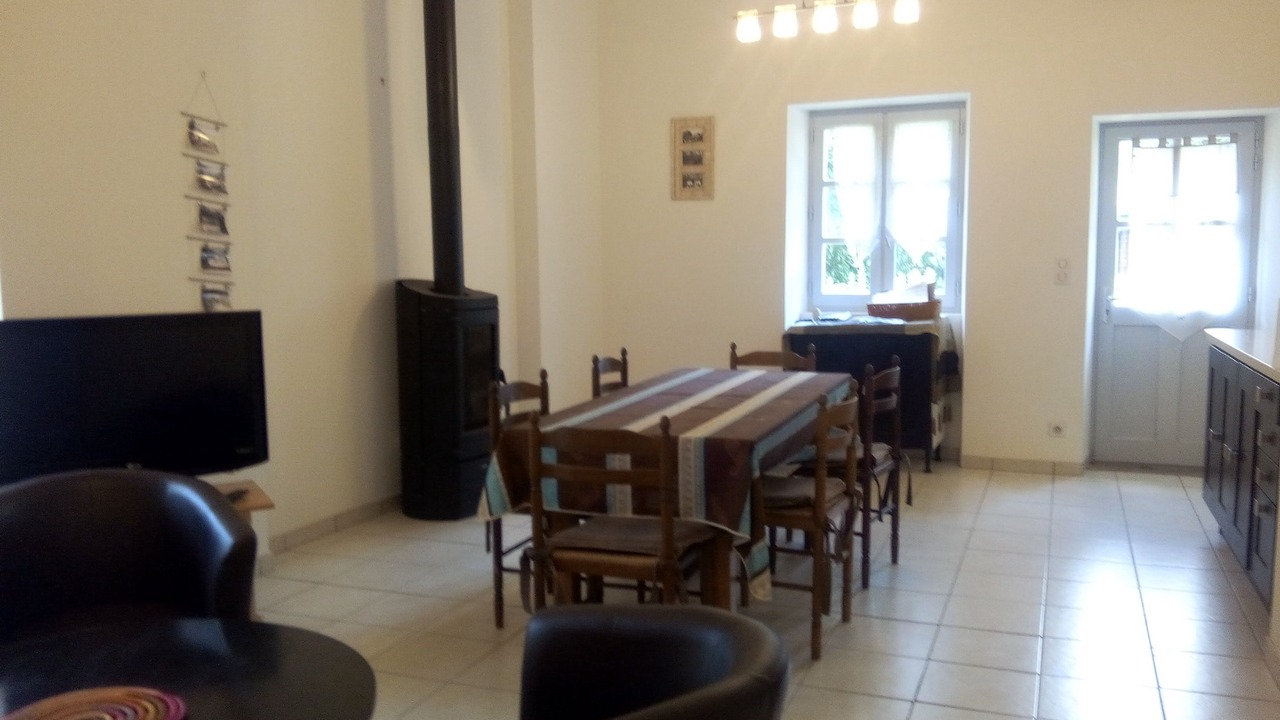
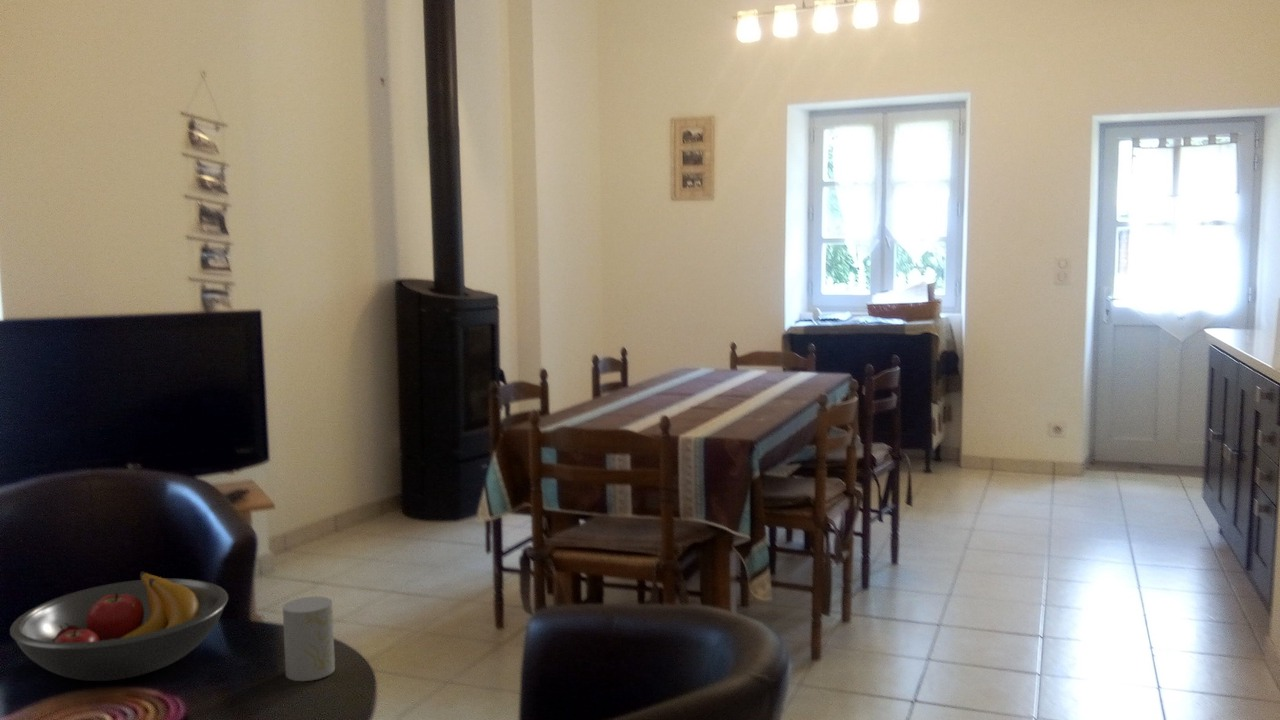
+ fruit bowl (125, 628)
+ cup (309, 637)
